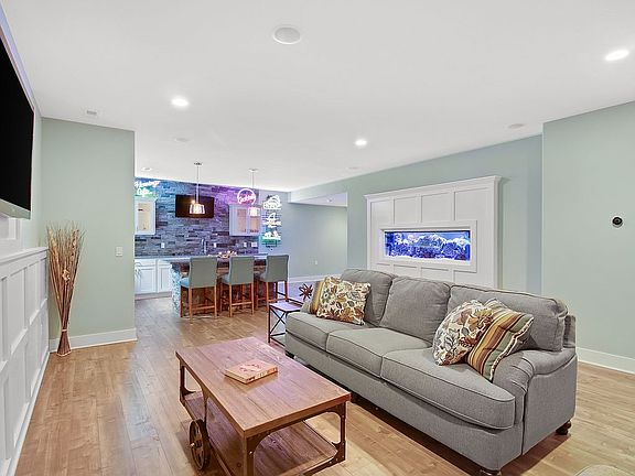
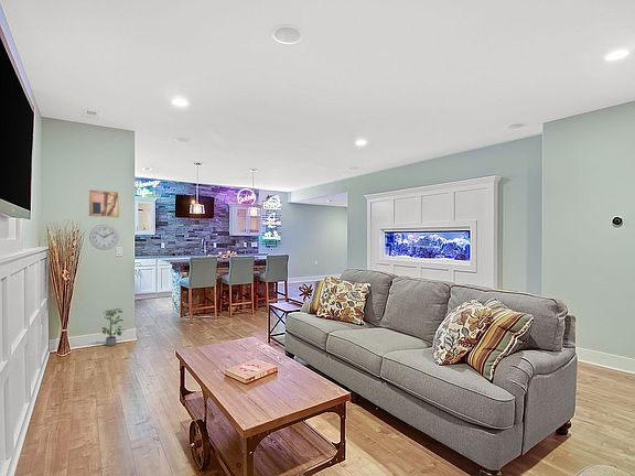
+ wall art (104, 204)
+ potted plant (115, 323)
+ wall clock (104, 237)
